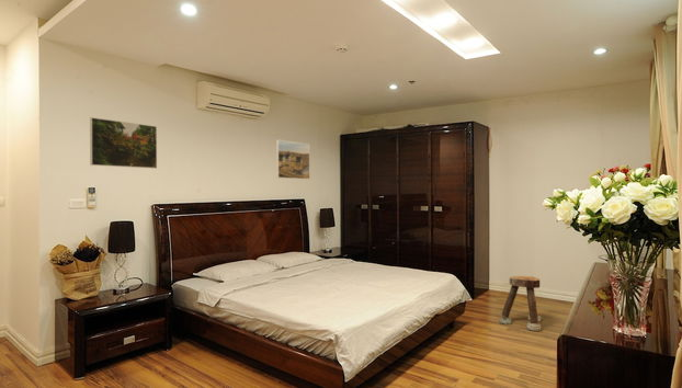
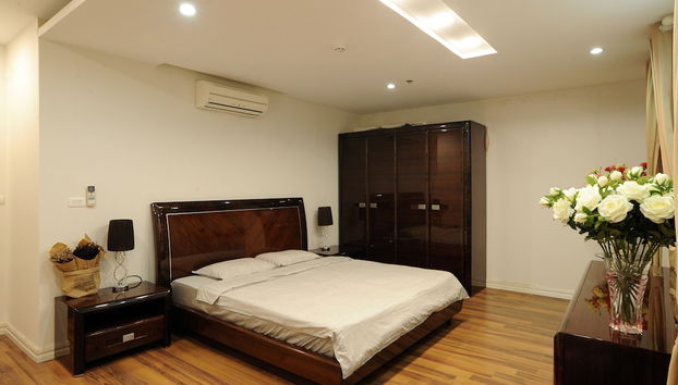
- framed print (293, 160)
- stool (527, 299)
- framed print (125, 144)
